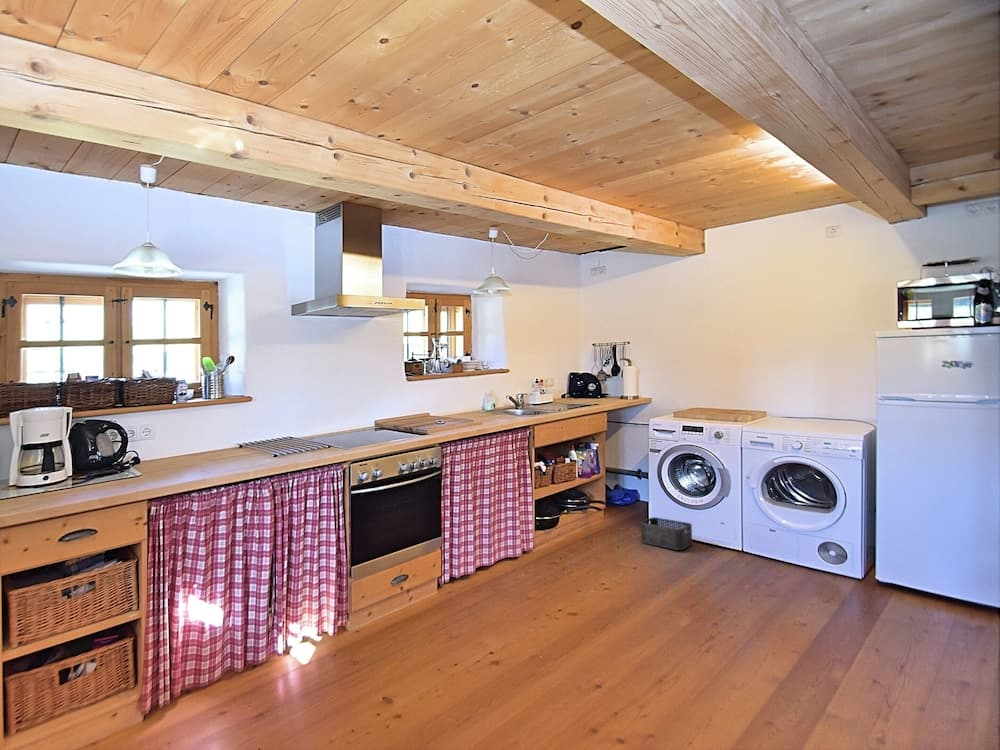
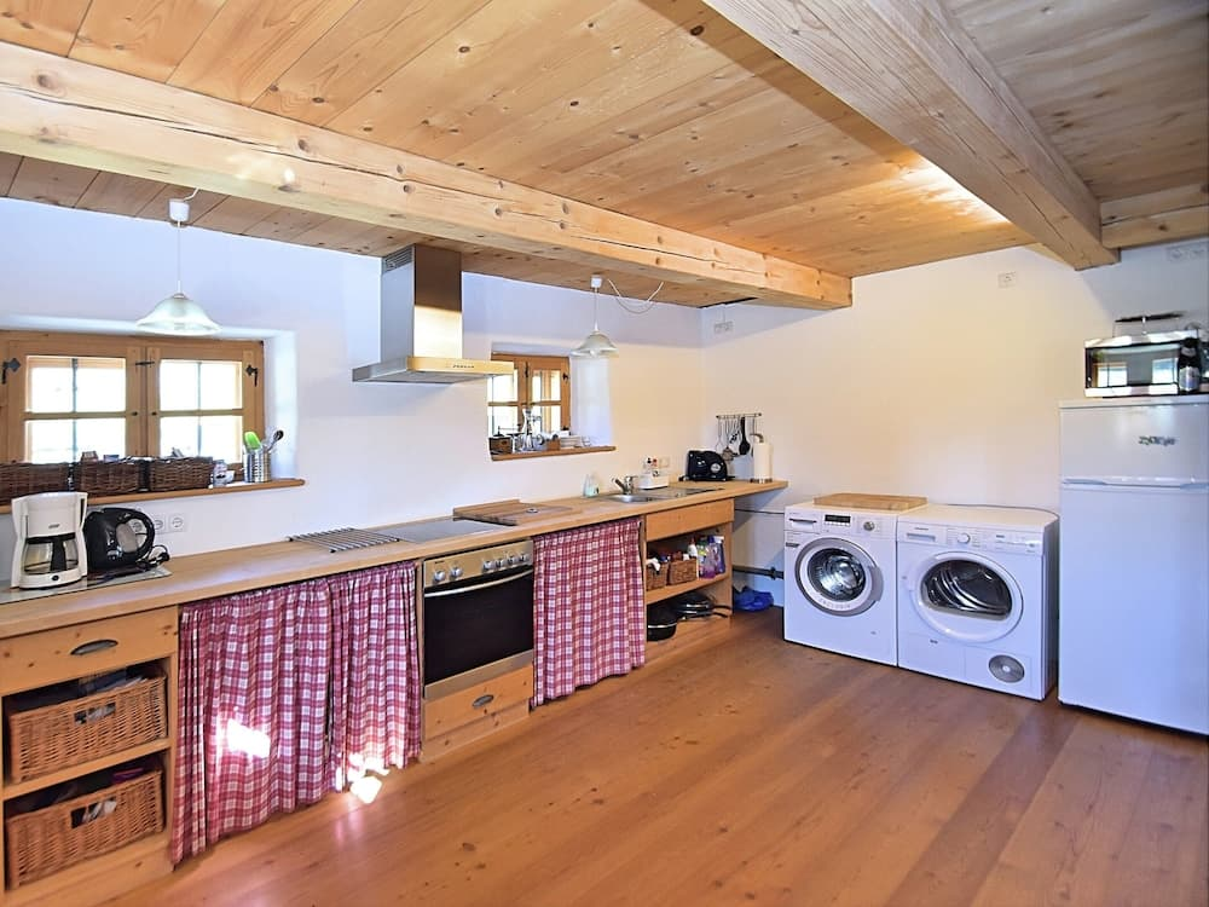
- storage bin (666, 533)
